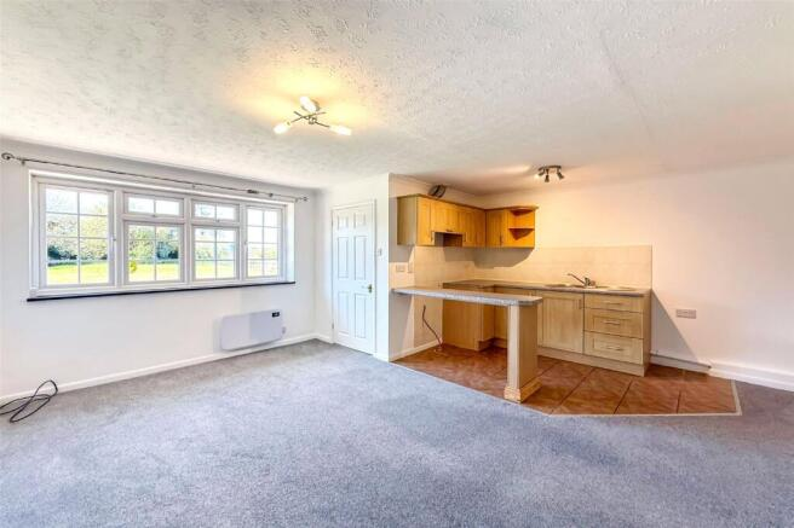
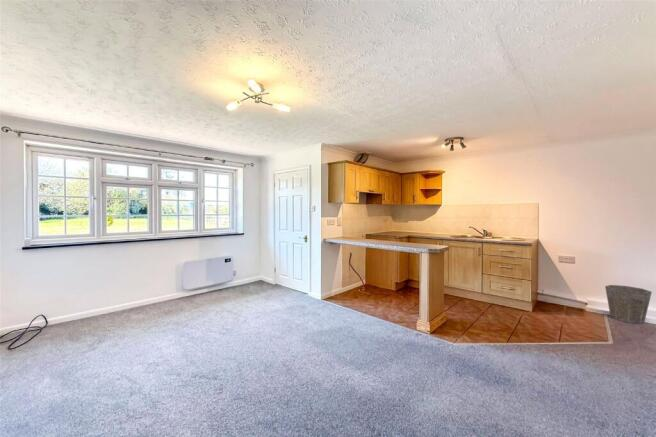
+ waste bin (627, 304)
